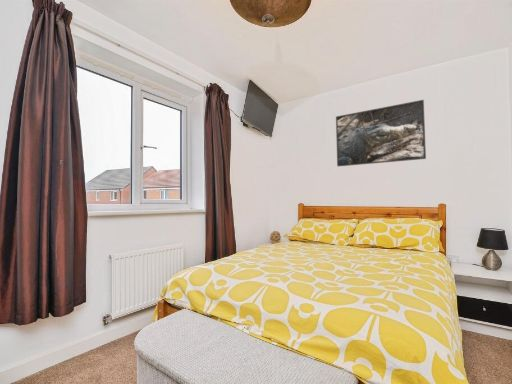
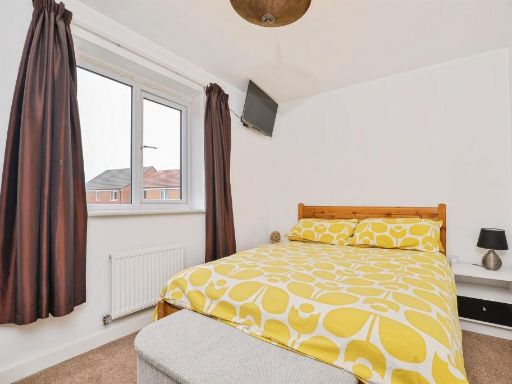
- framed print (377, 135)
